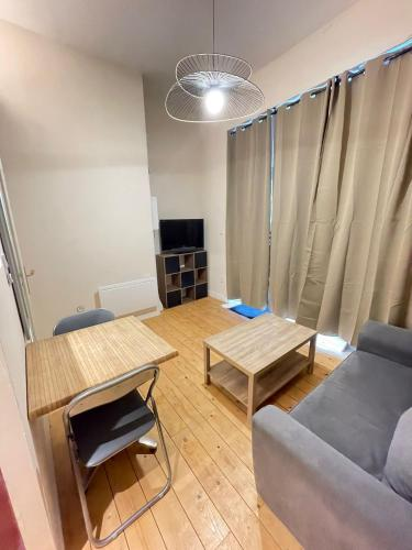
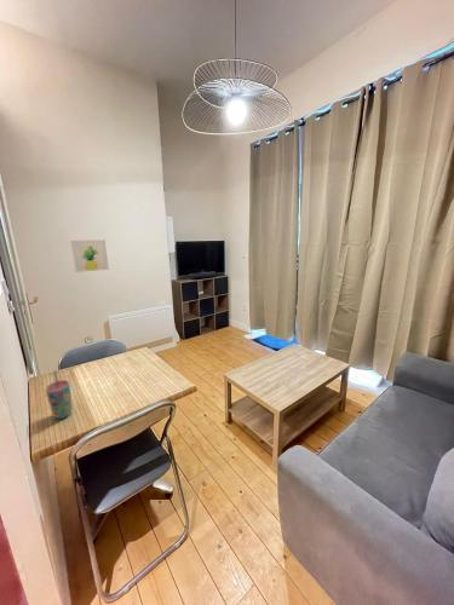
+ wall art (90, 255)
+ cup (58, 392)
